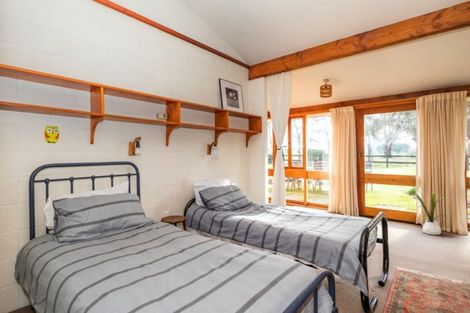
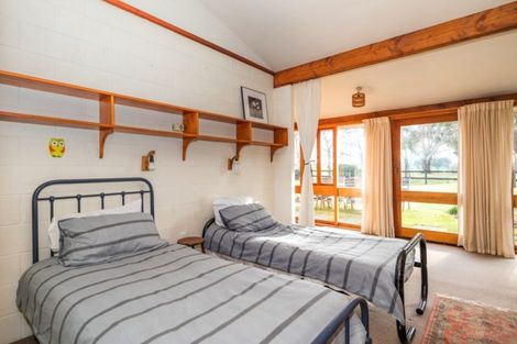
- house plant (428, 208)
